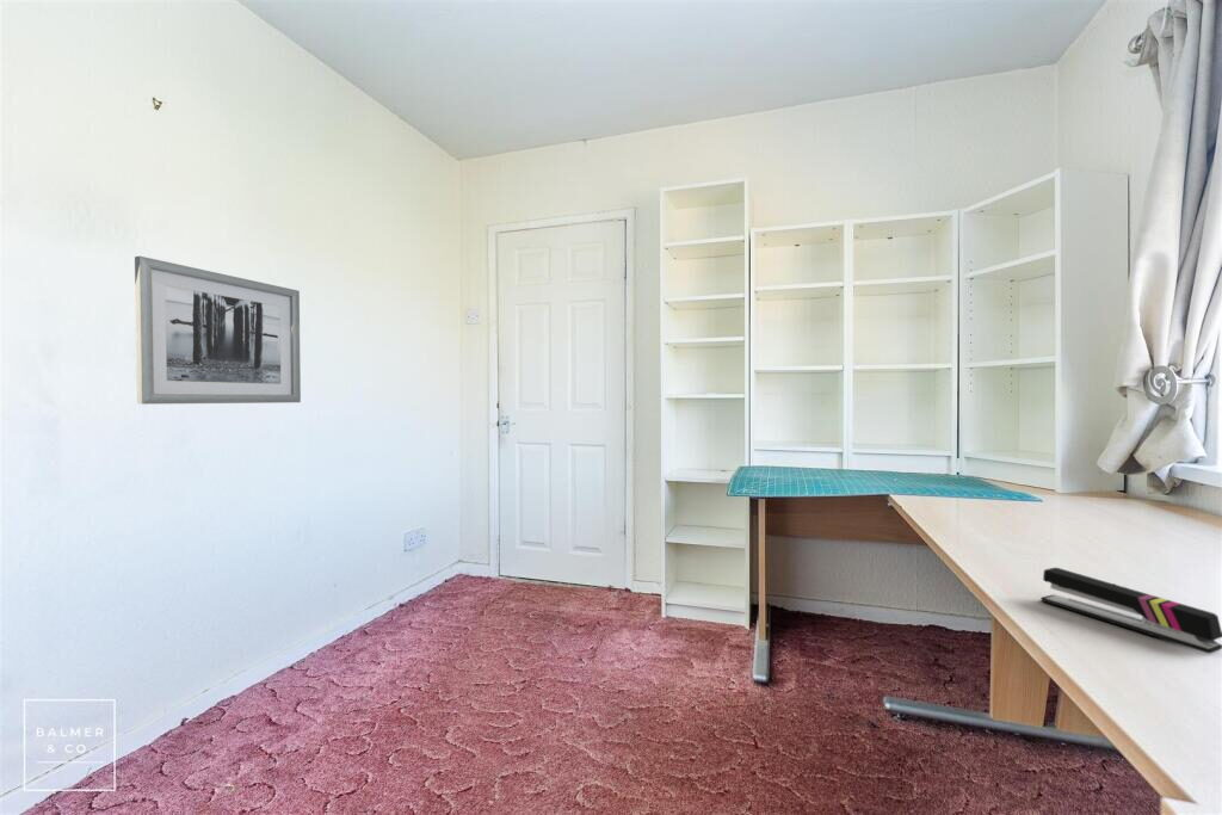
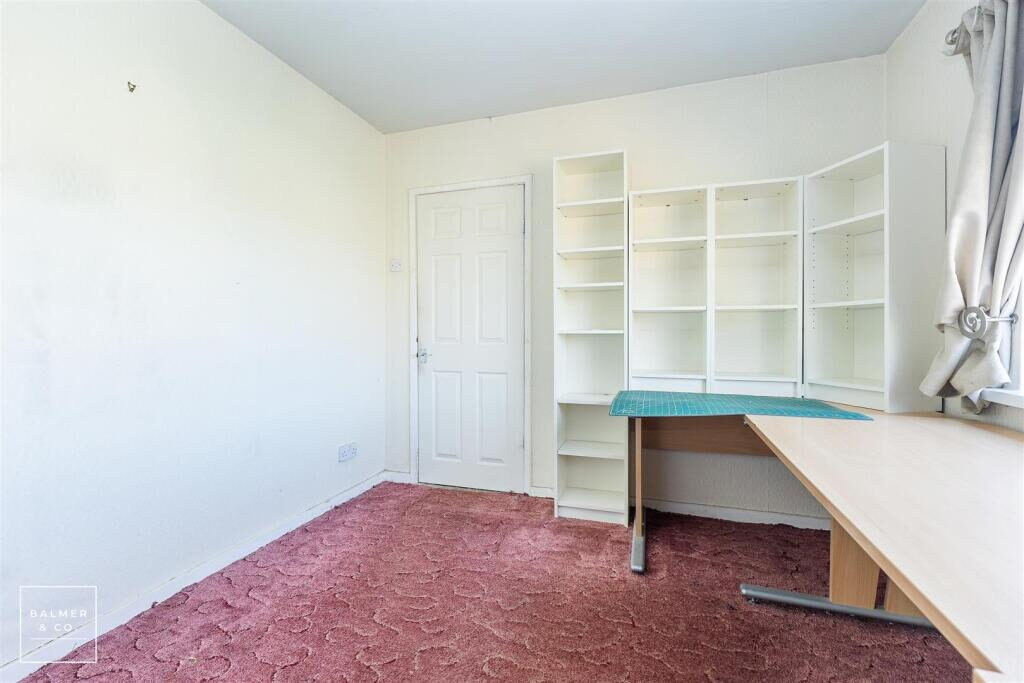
- stapler (1122, 604)
- wall art (229, 339)
